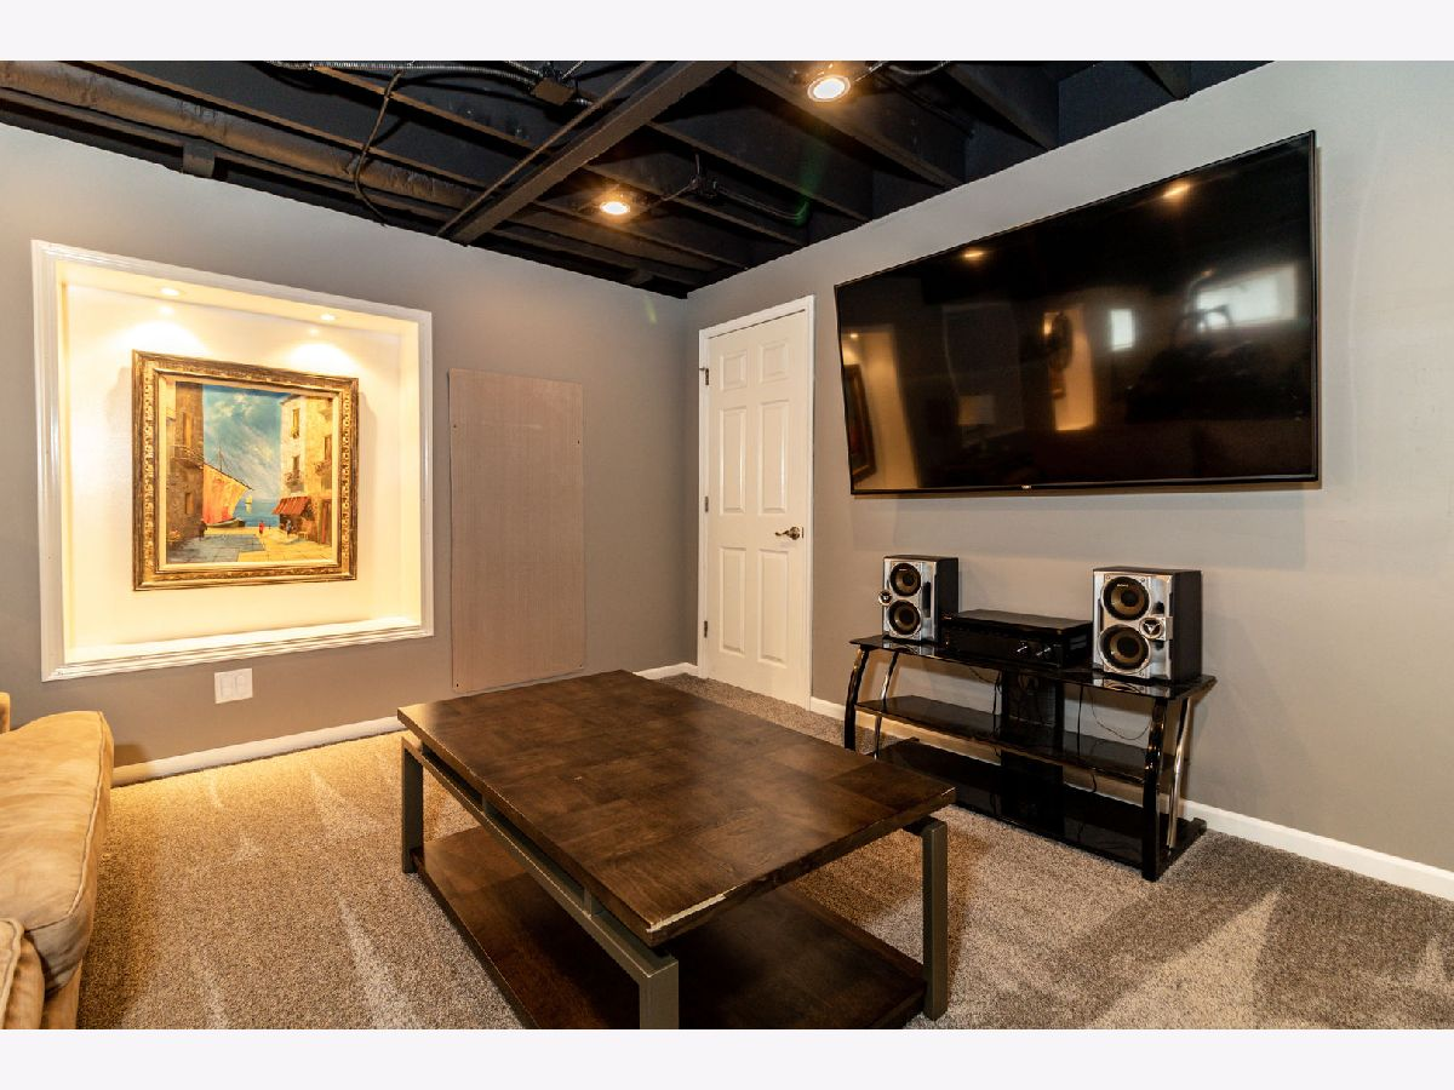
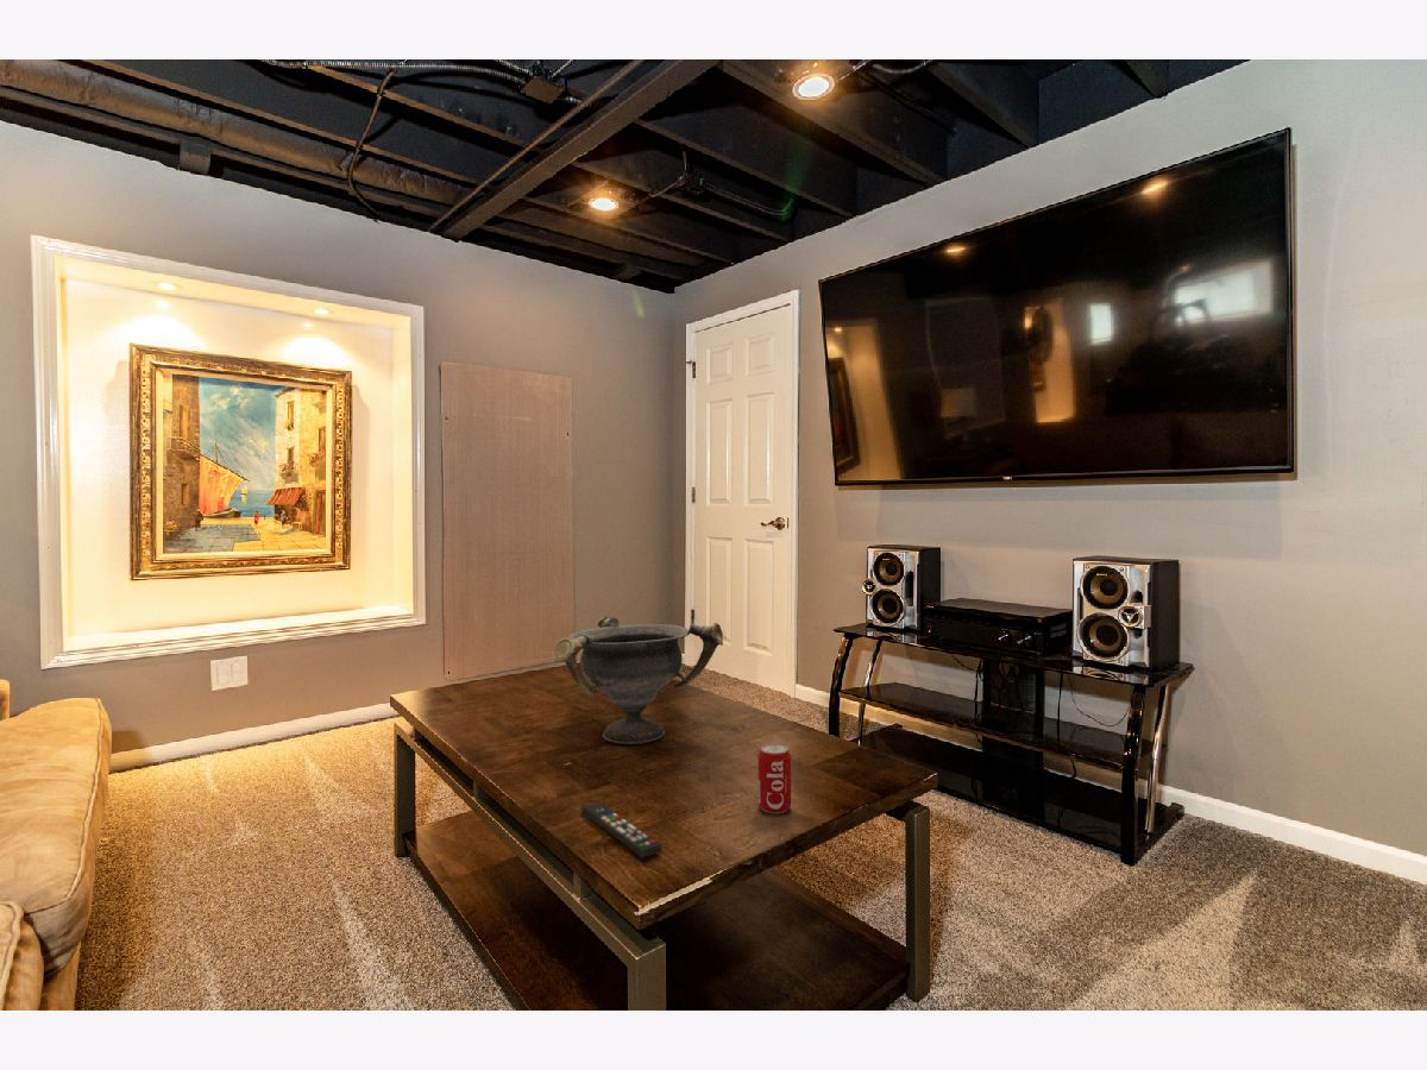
+ decorative bowl (641, 680)
+ beverage can (774, 778)
+ remote control (618, 826)
